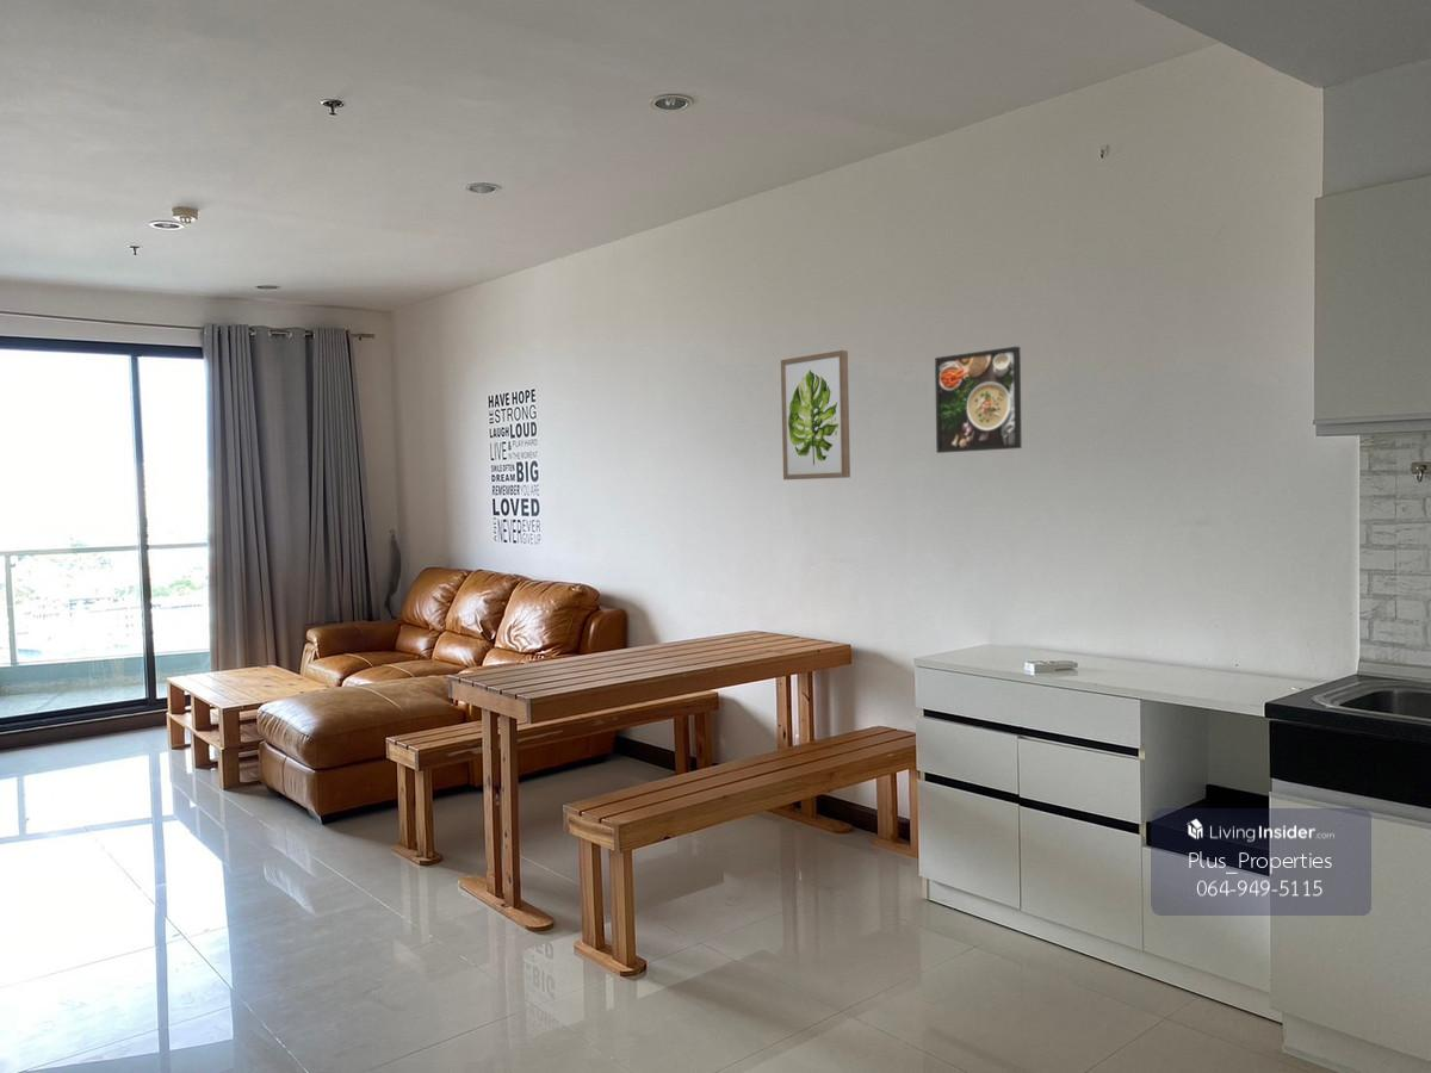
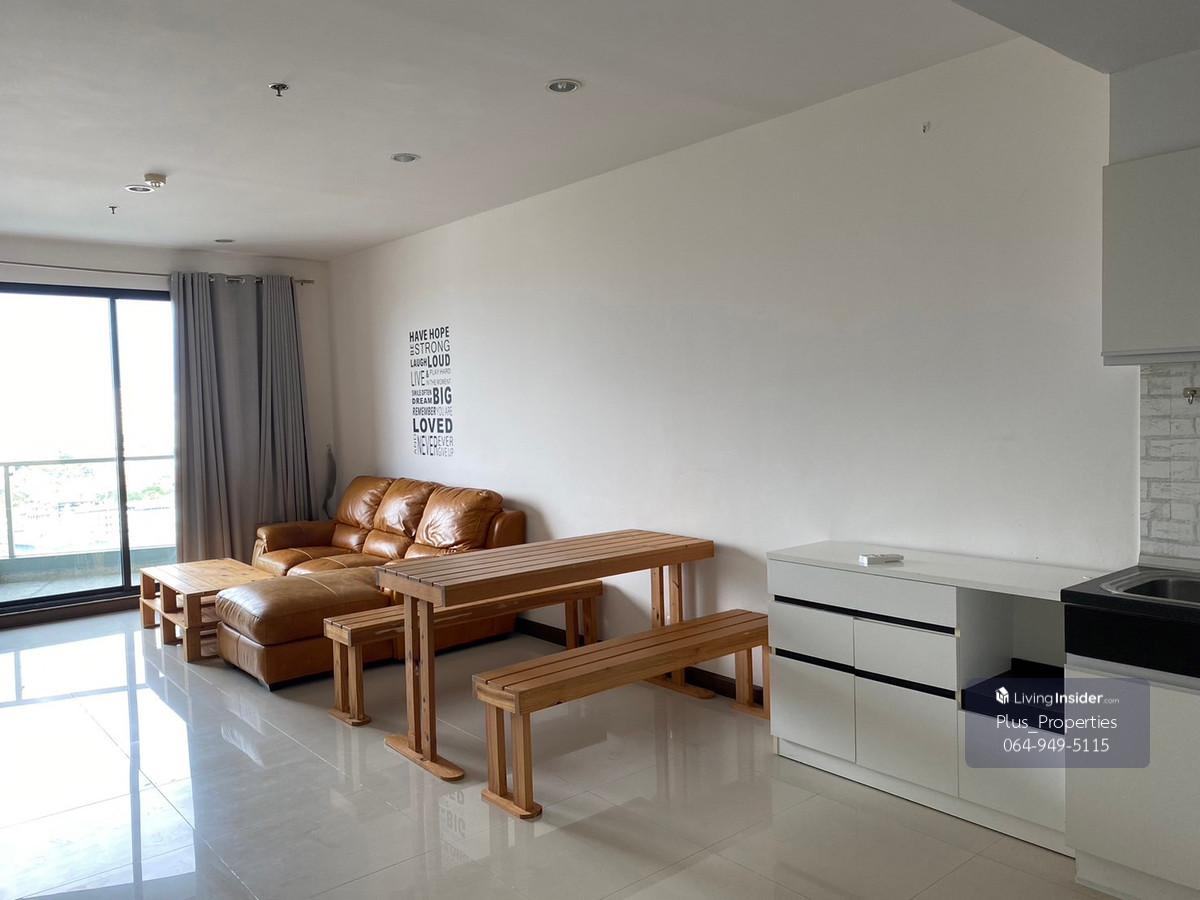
- wall art (814, 417)
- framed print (977, 401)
